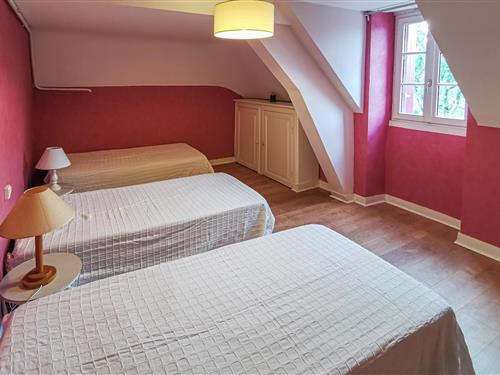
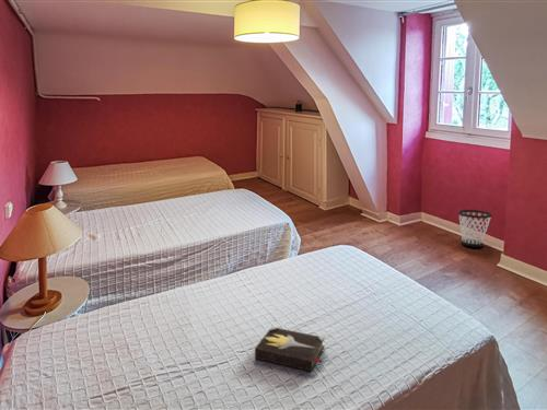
+ wastebasket (473, 229)
+ hardback book (290, 347)
